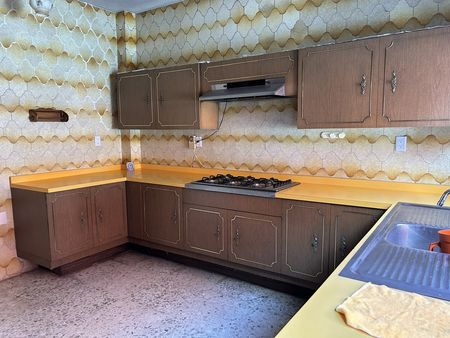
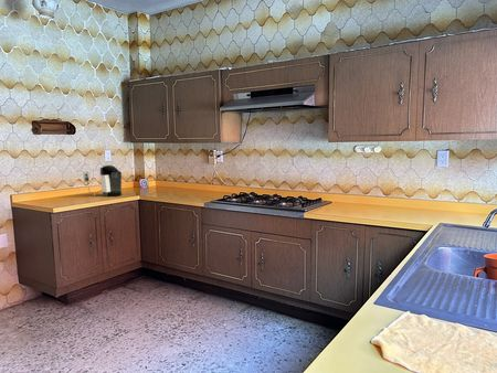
+ coffee maker (105, 180)
